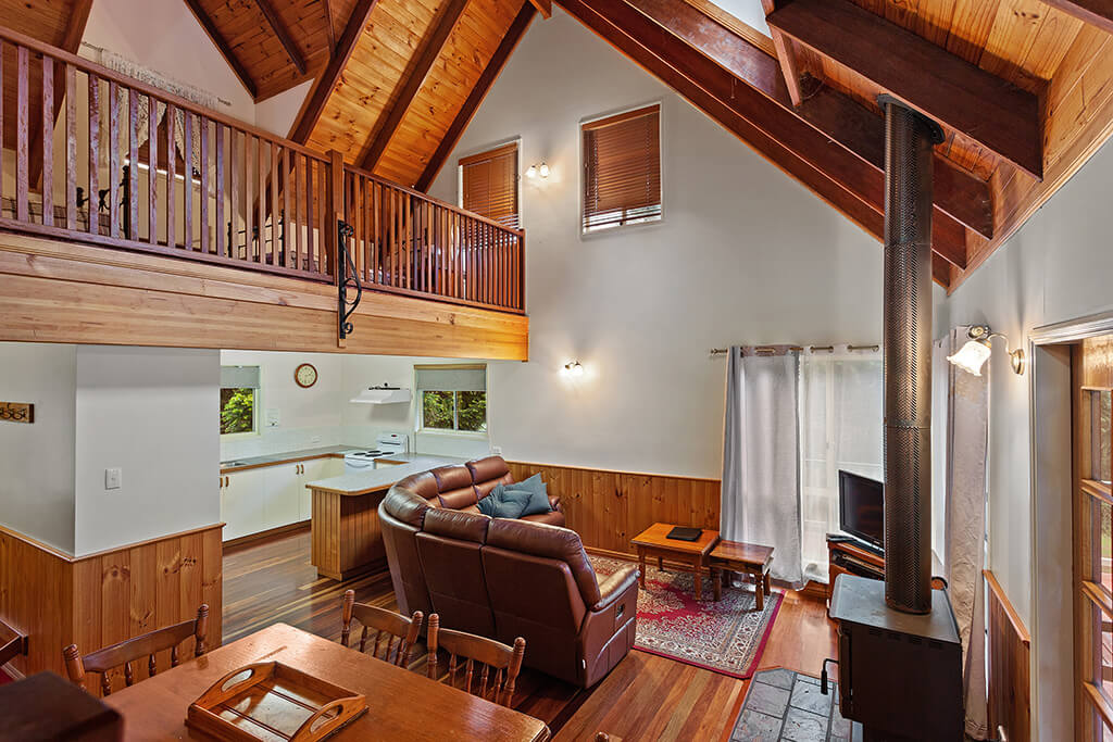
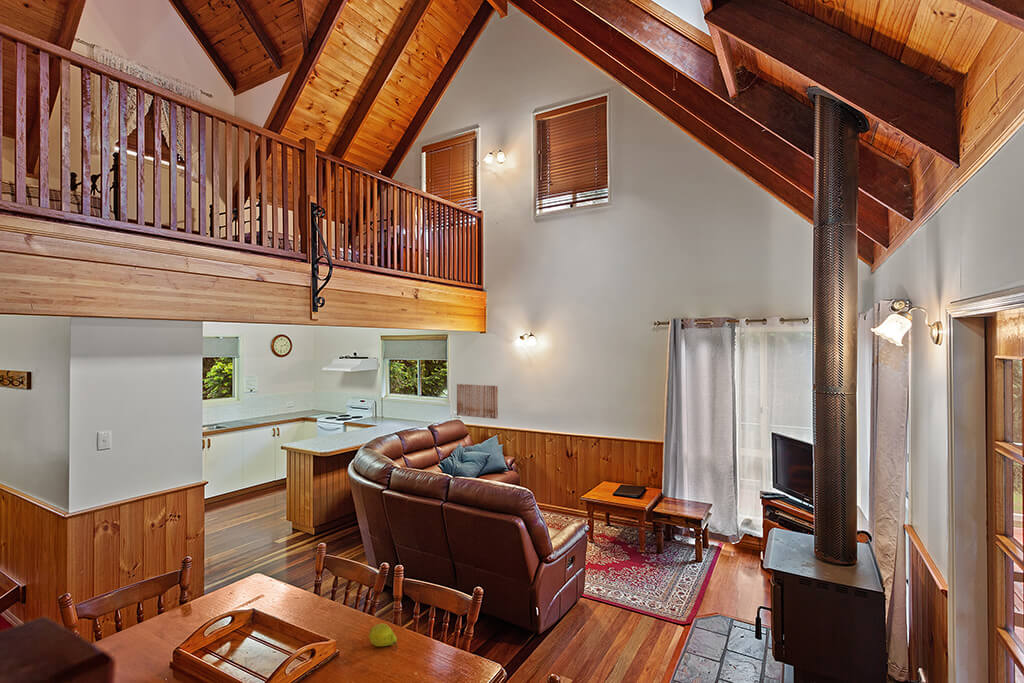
+ wall art (476, 400)
+ fruit (384, 635)
